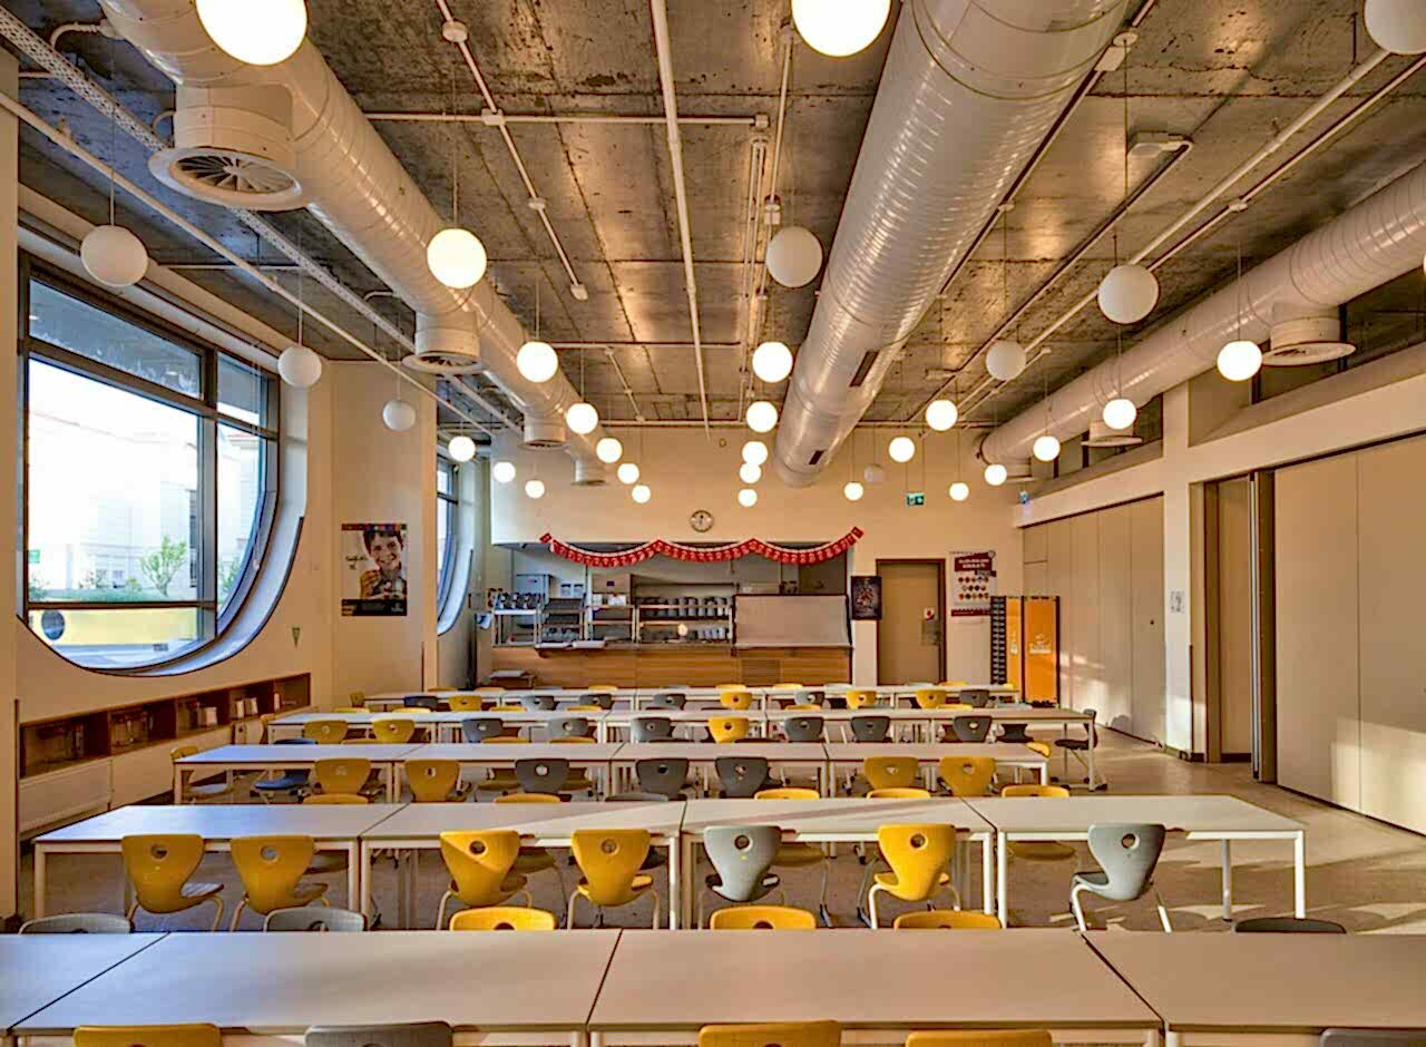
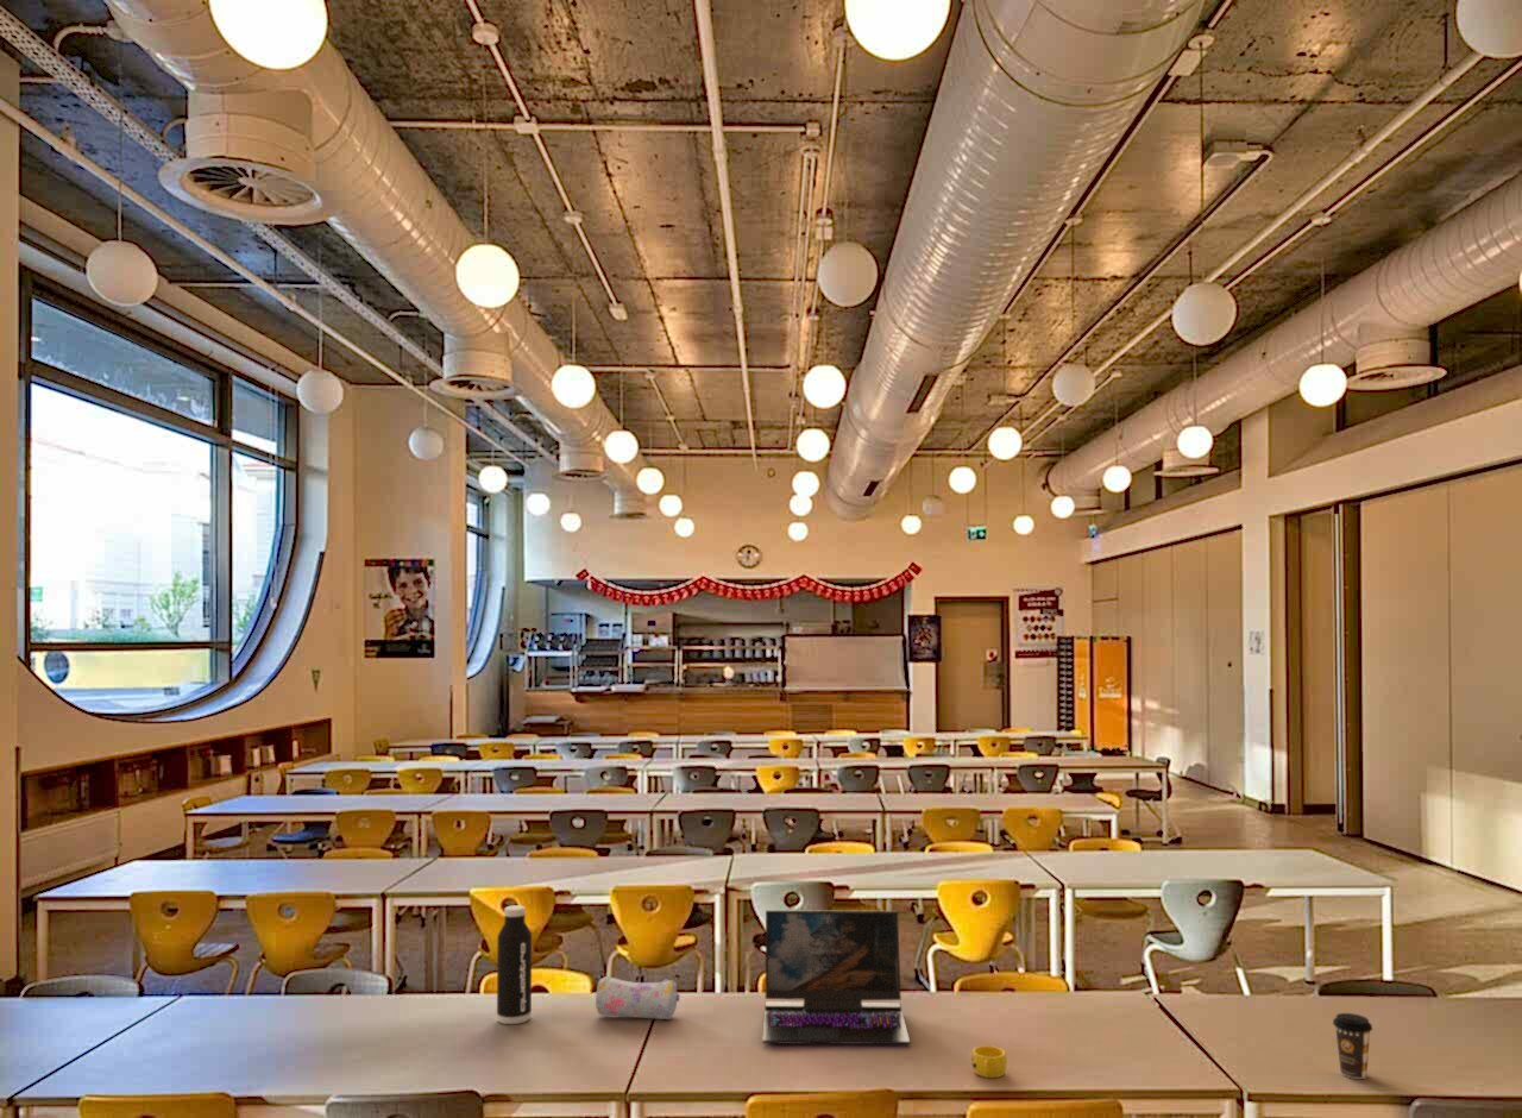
+ pencil case (636, 998)
+ laptop (834, 975)
+ coffee cup (1352, 1045)
+ cup (988, 1063)
+ water bottle (514, 962)
